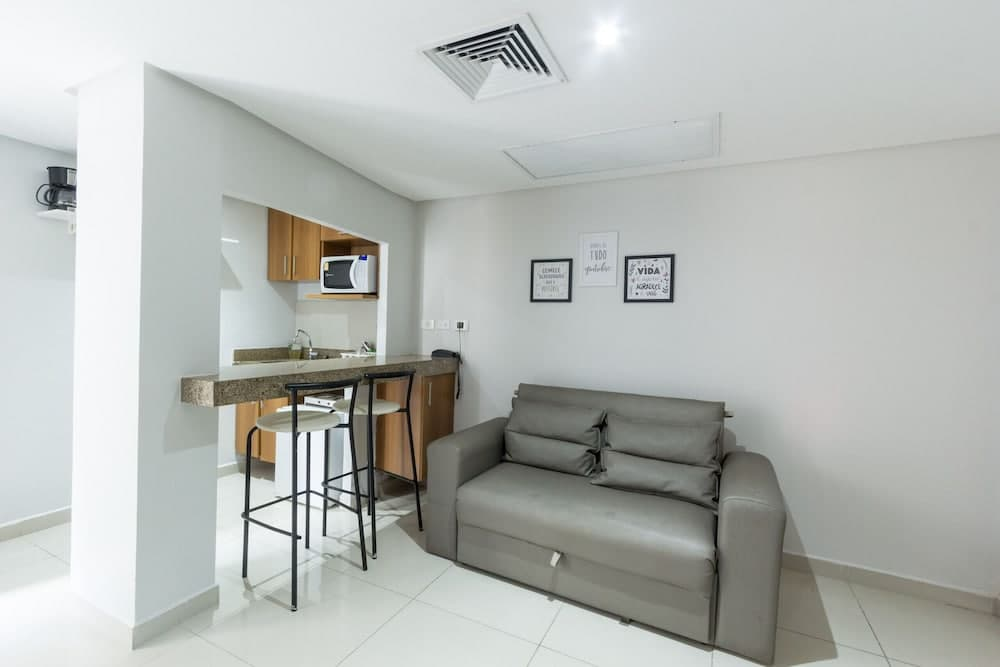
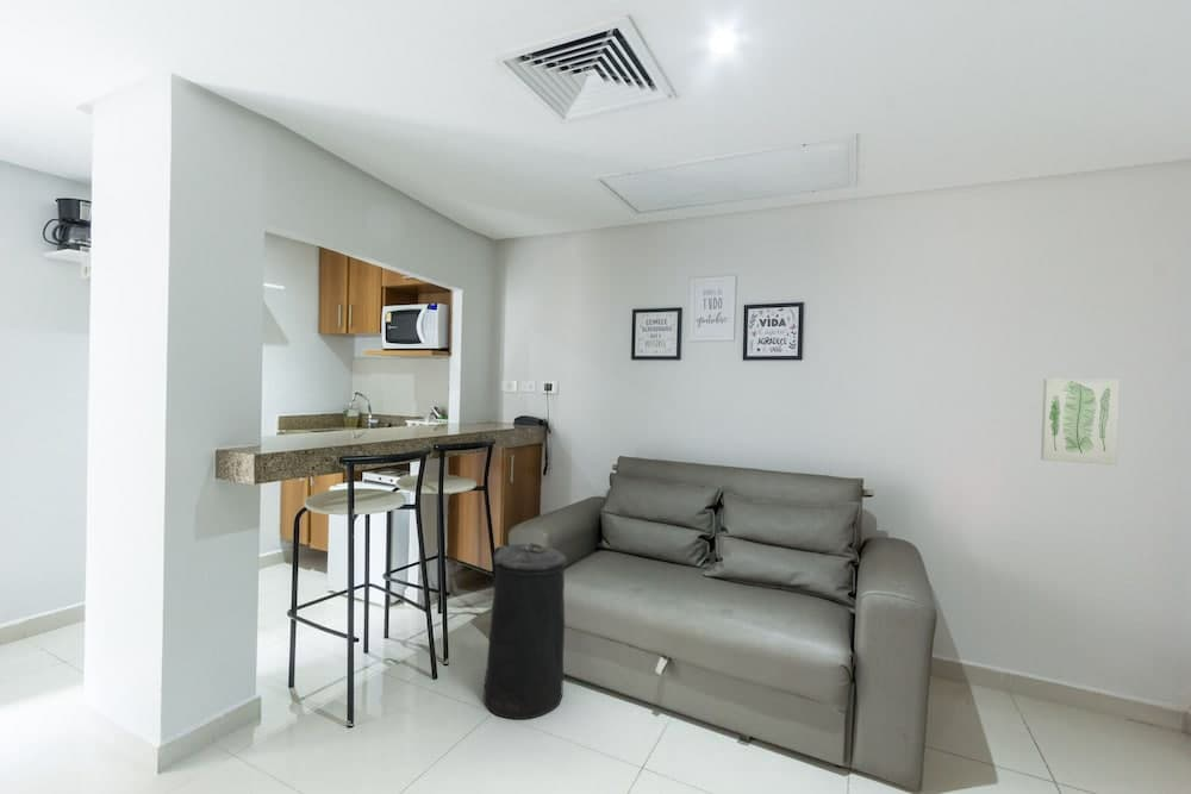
+ wall art (1078, 420)
+ trash can (519, 617)
